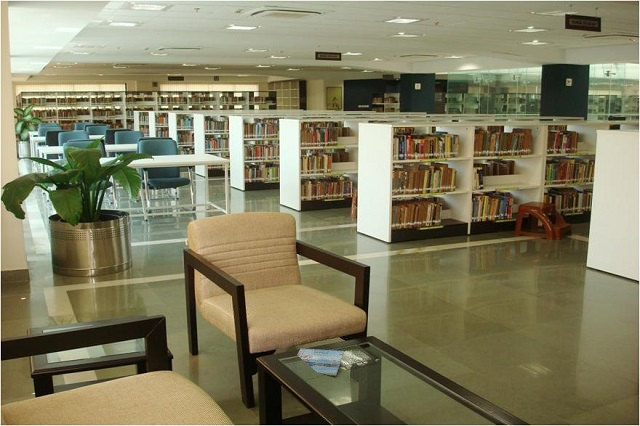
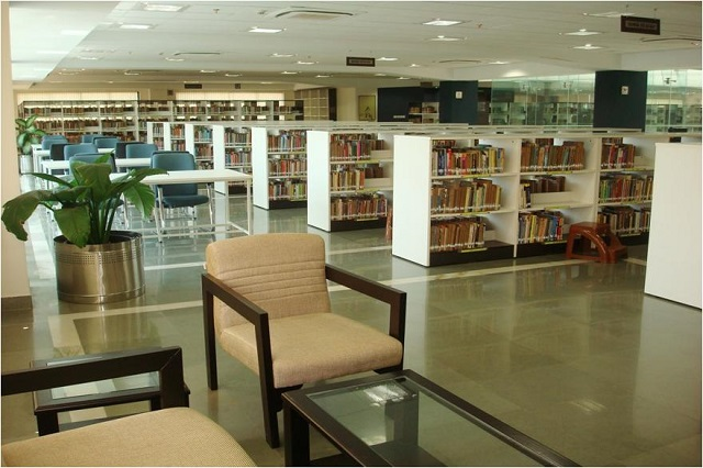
- magazine (317, 361)
